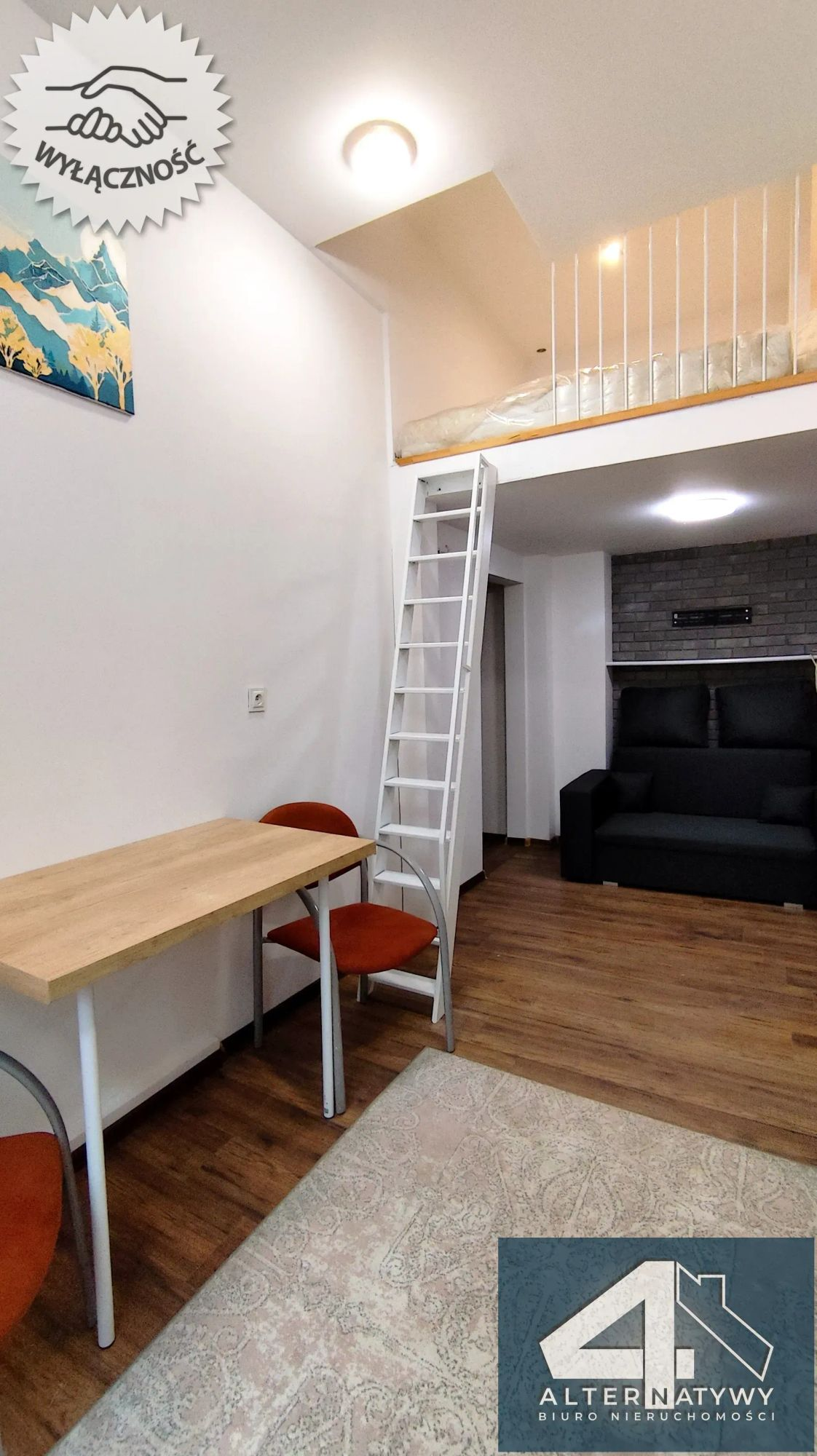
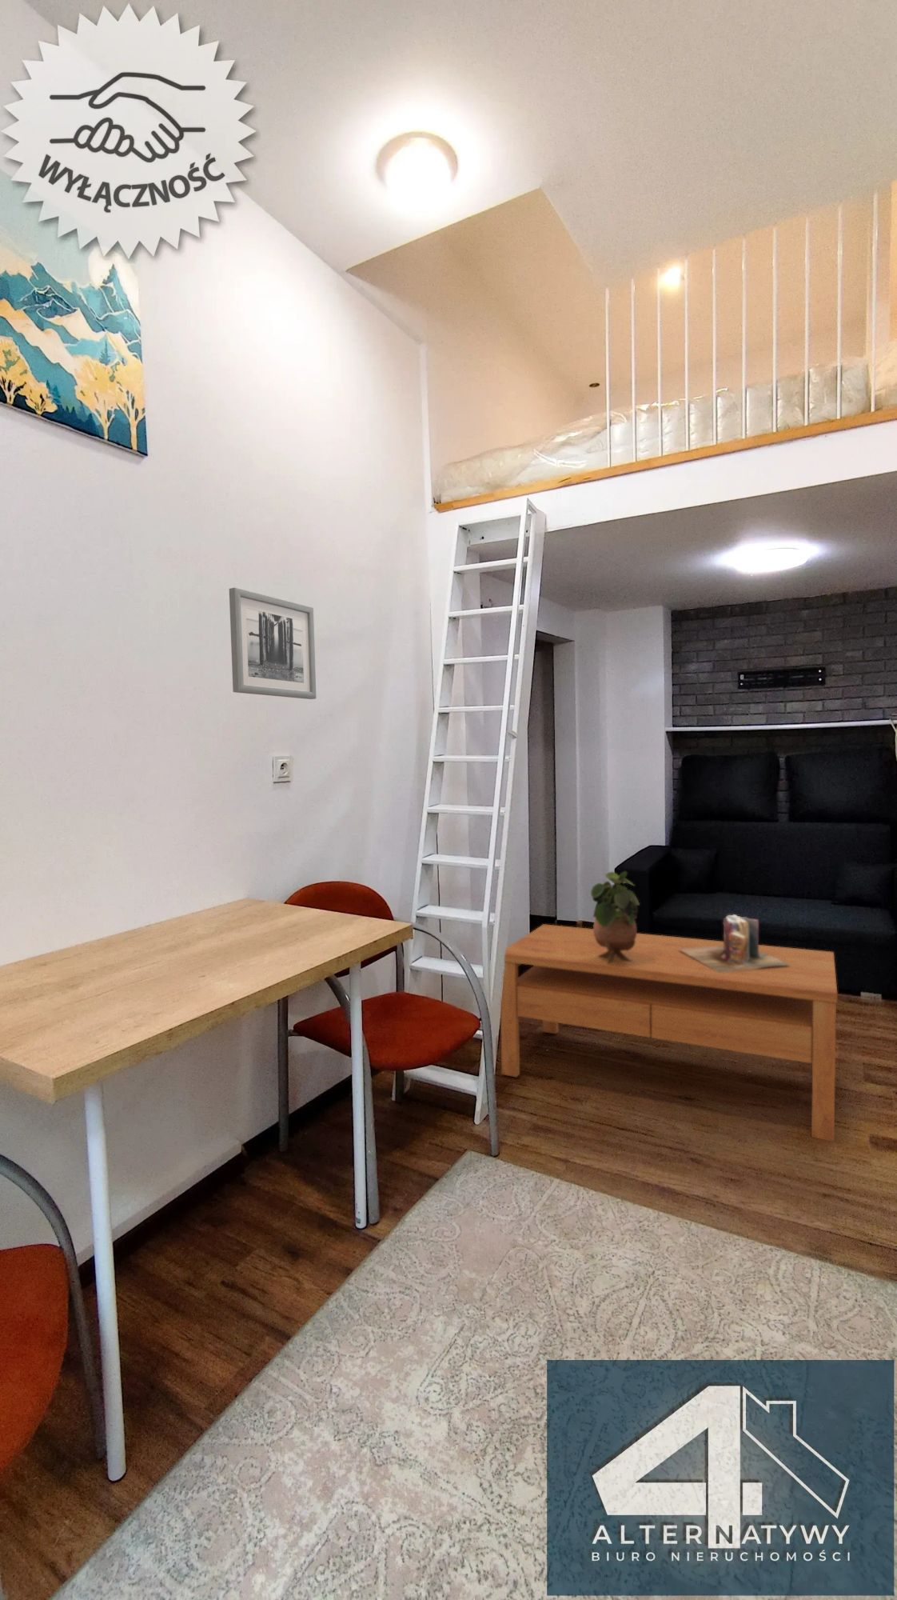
+ coffee table (663, 1014)
+ books (731, 937)
+ potted plant (614, 914)
+ wall art (274, 647)
